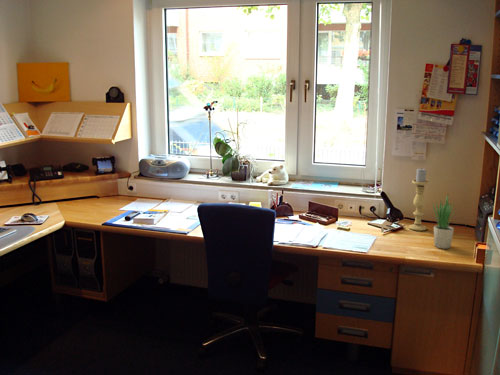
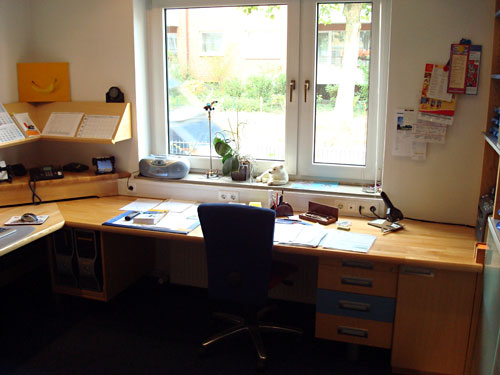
- candle holder (419, 198)
- potted plant (442, 219)
